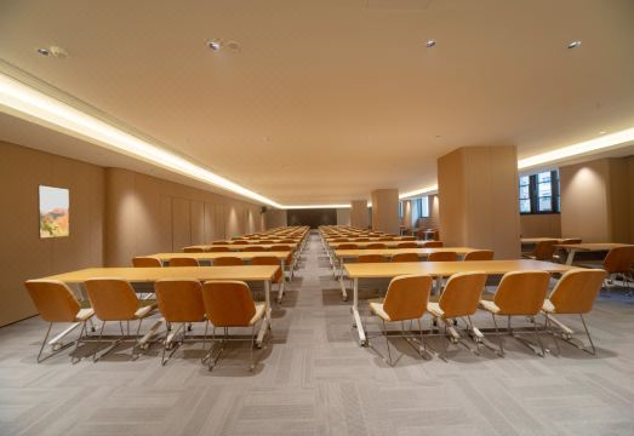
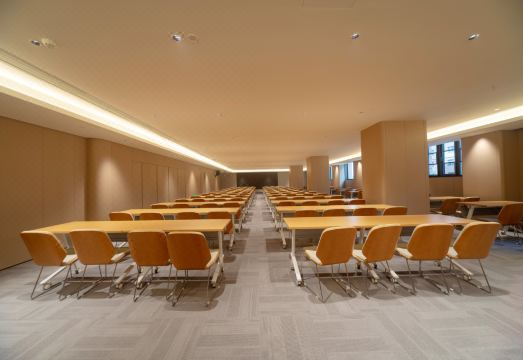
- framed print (55, 212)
